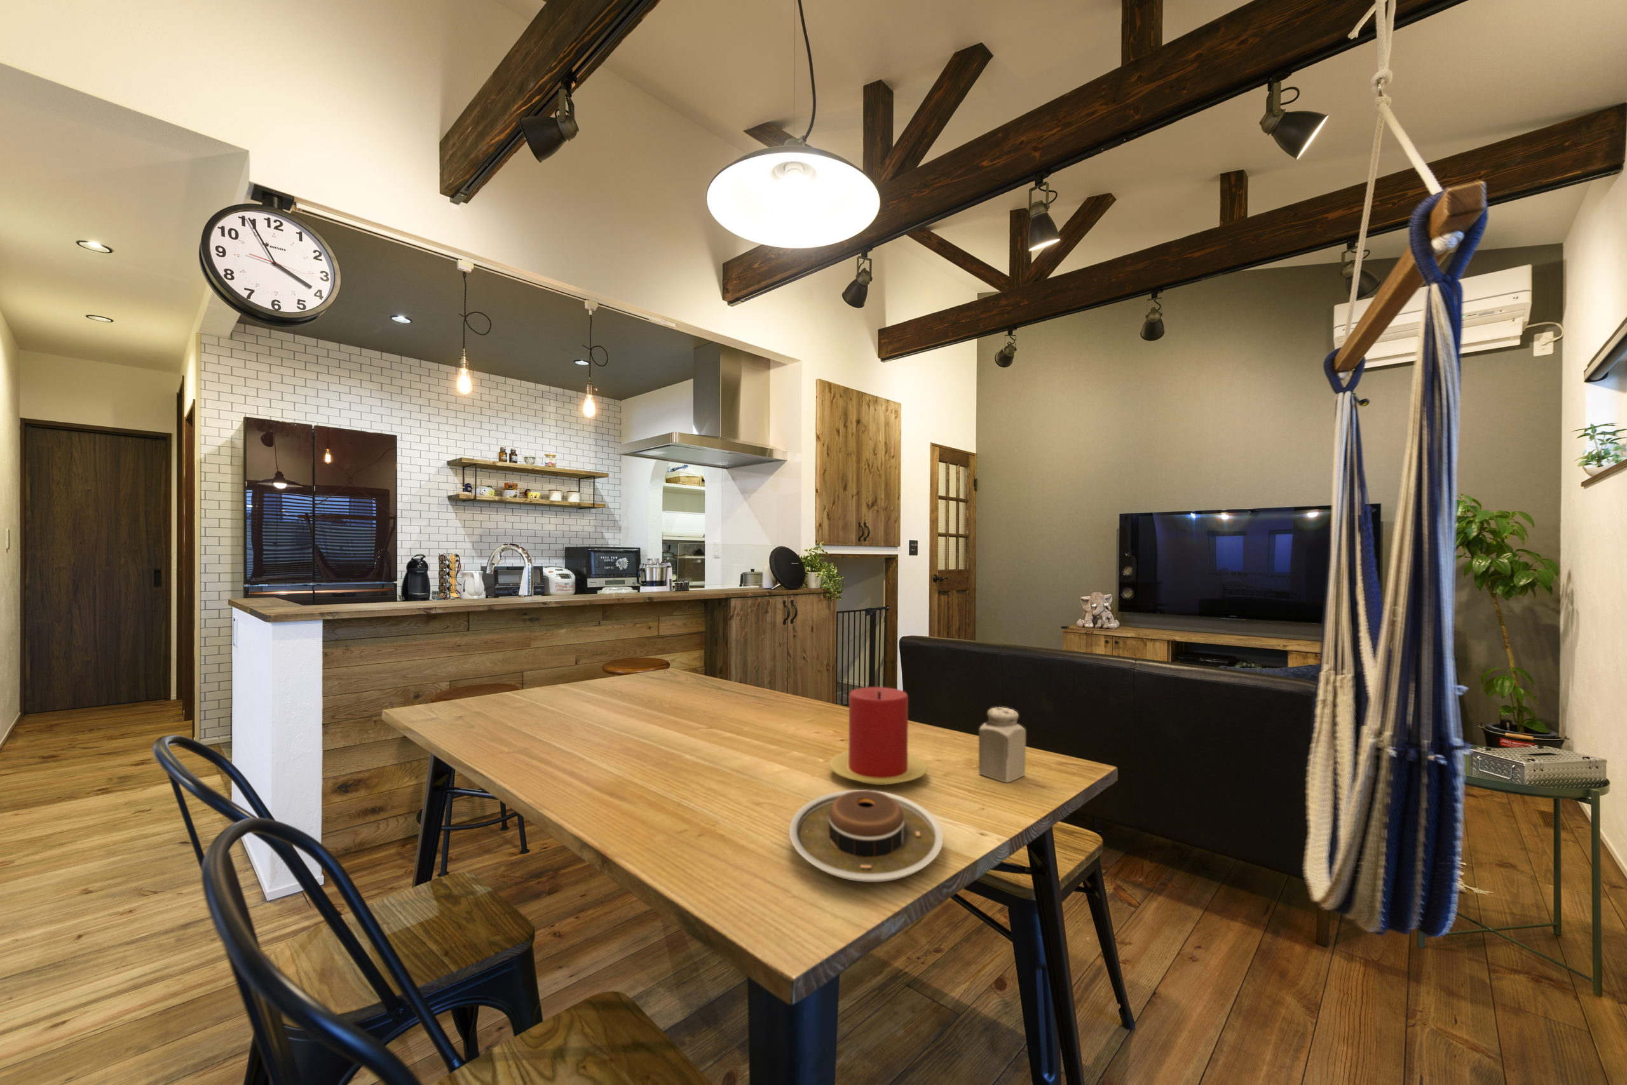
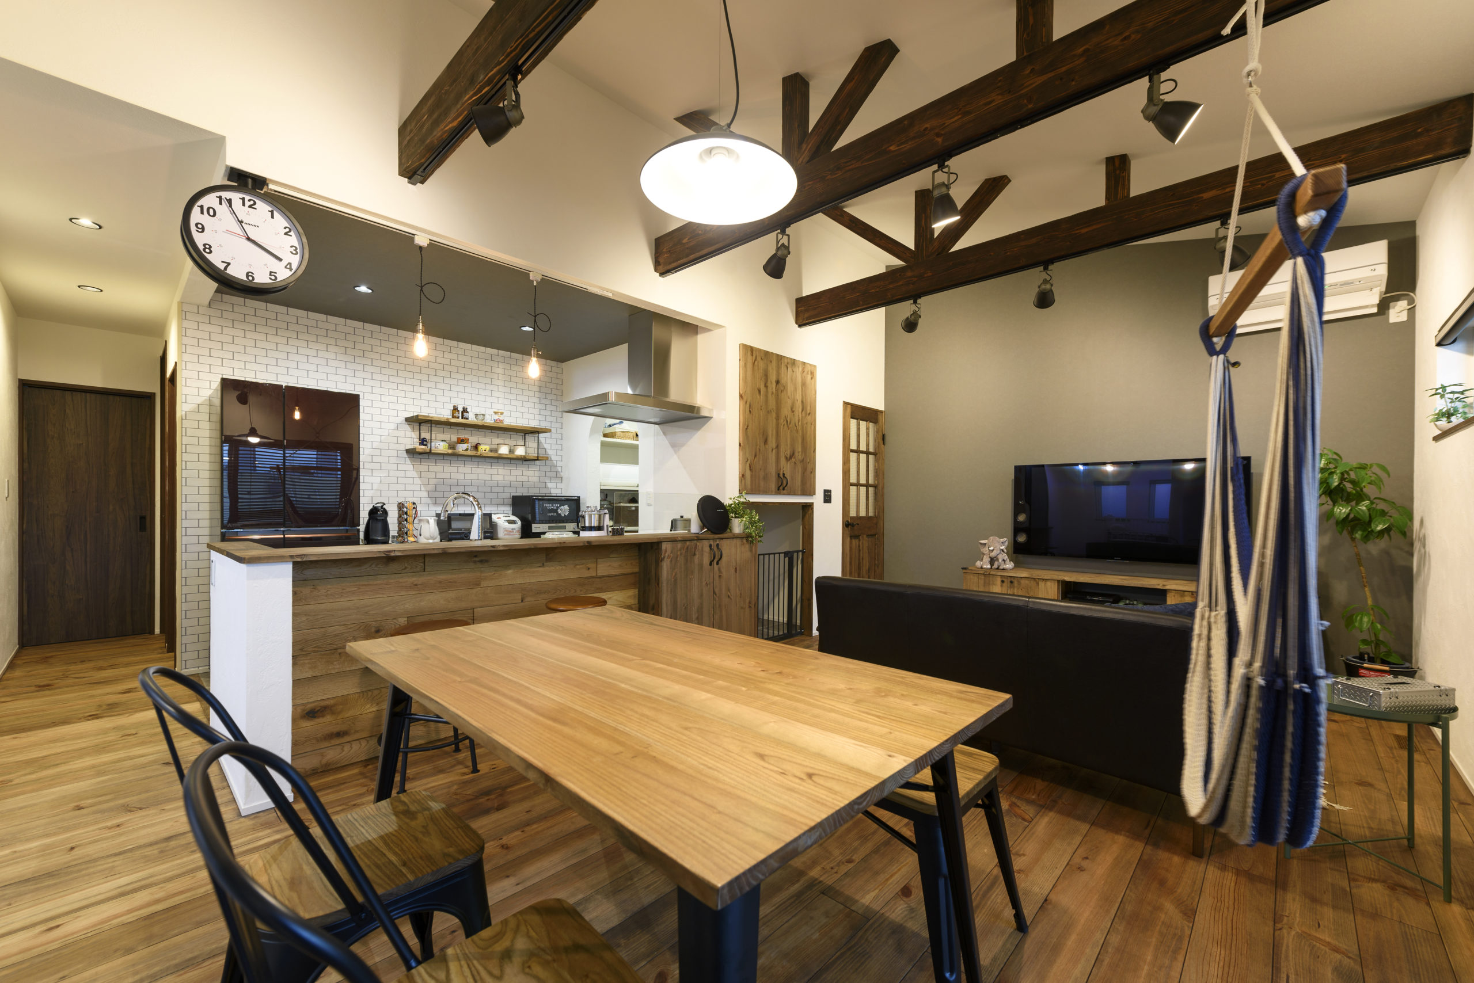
- candle (877, 733)
- plate (865, 823)
- salt shaker (1002, 742)
